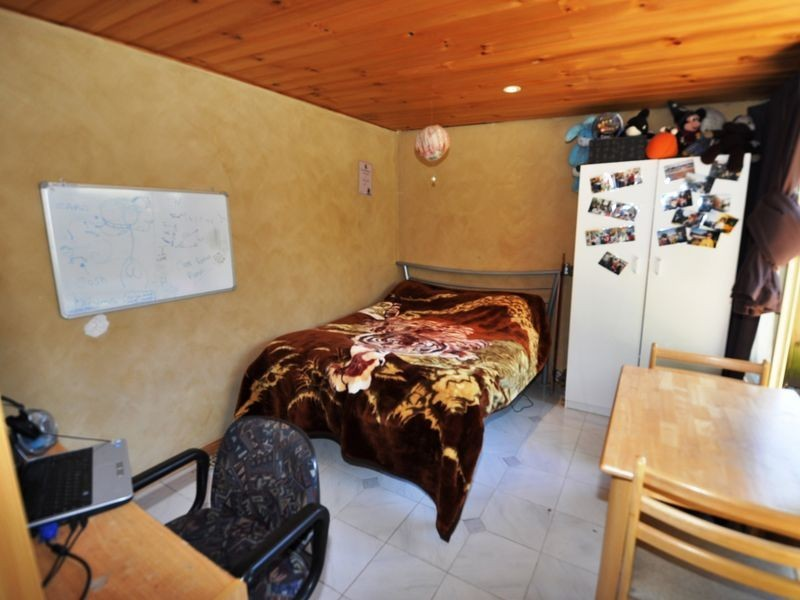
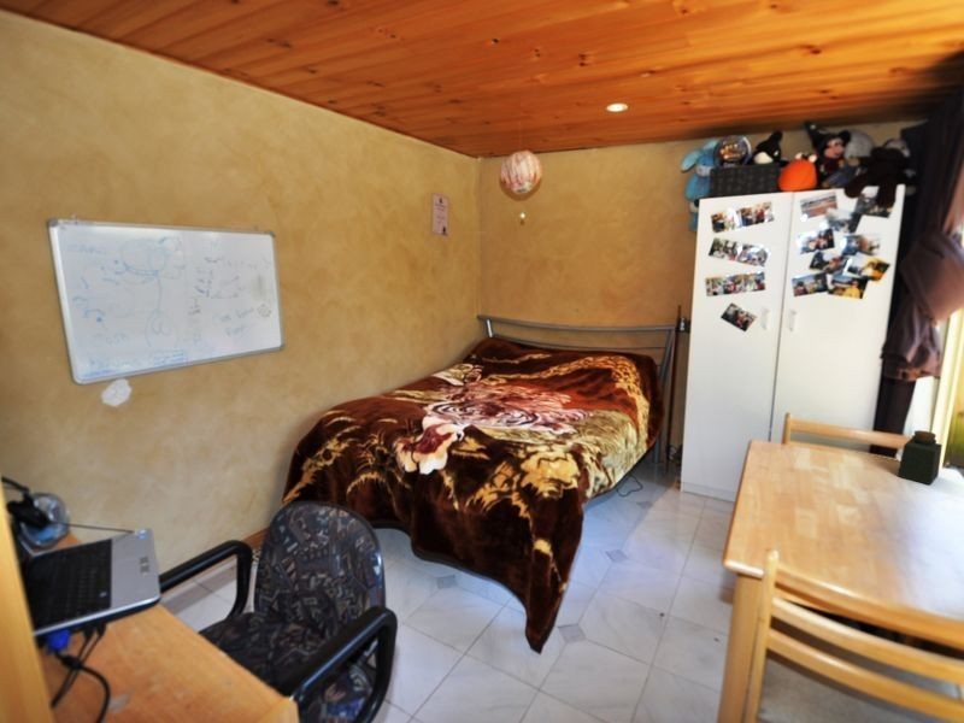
+ bottle (921, 454)
